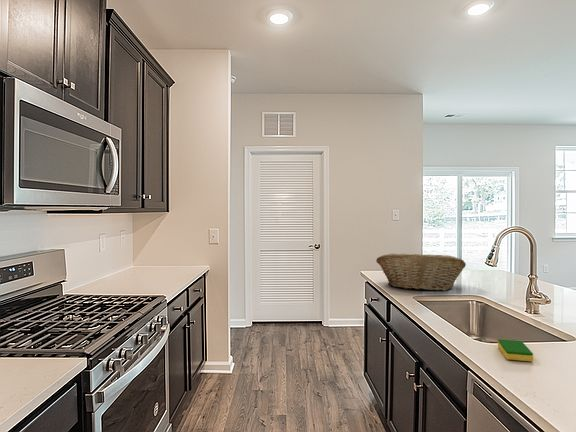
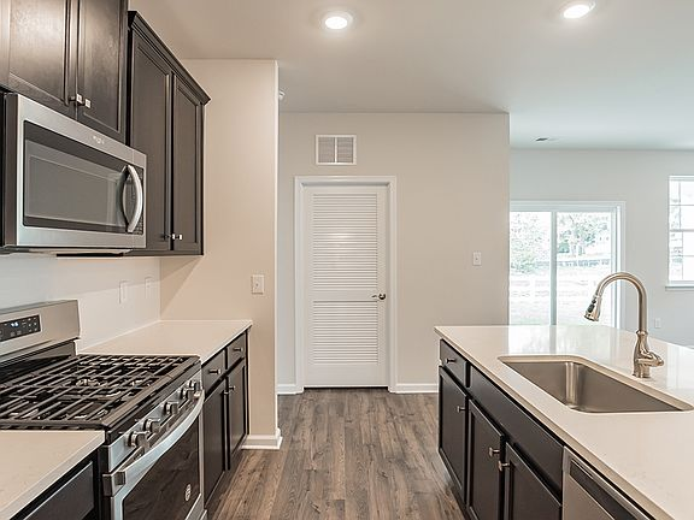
- dish sponge (514, 349)
- fruit basket (419, 269)
